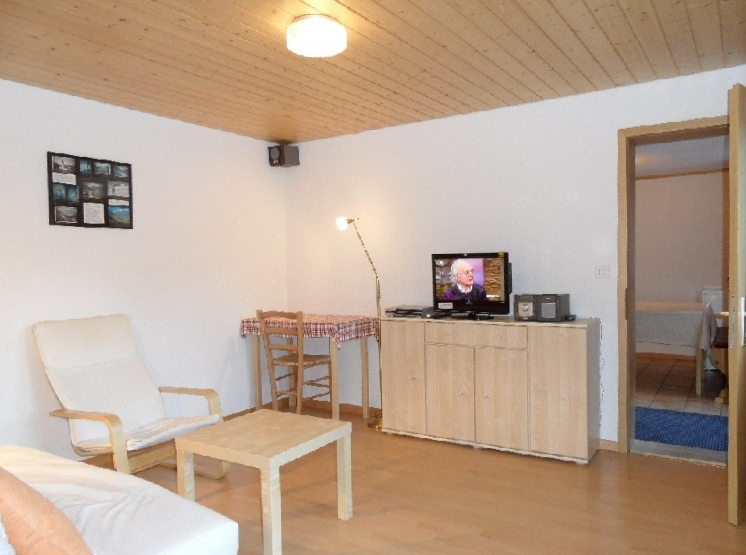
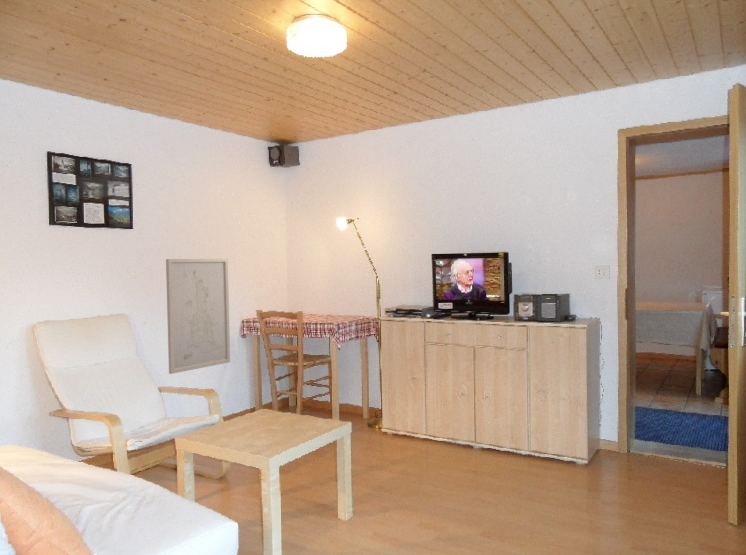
+ wall art (199, 313)
